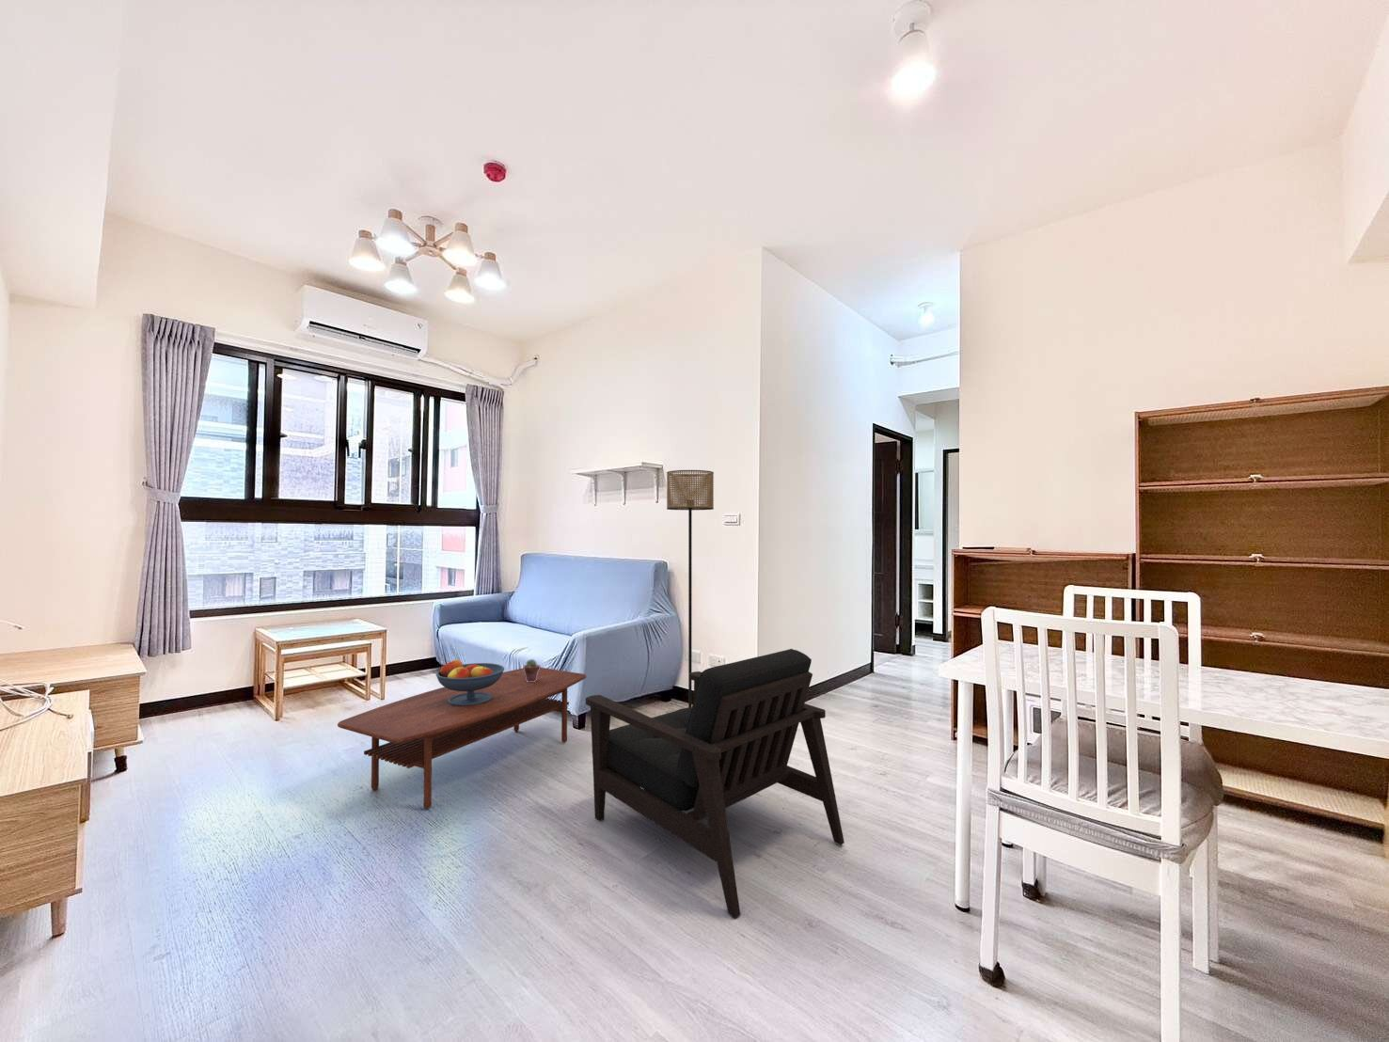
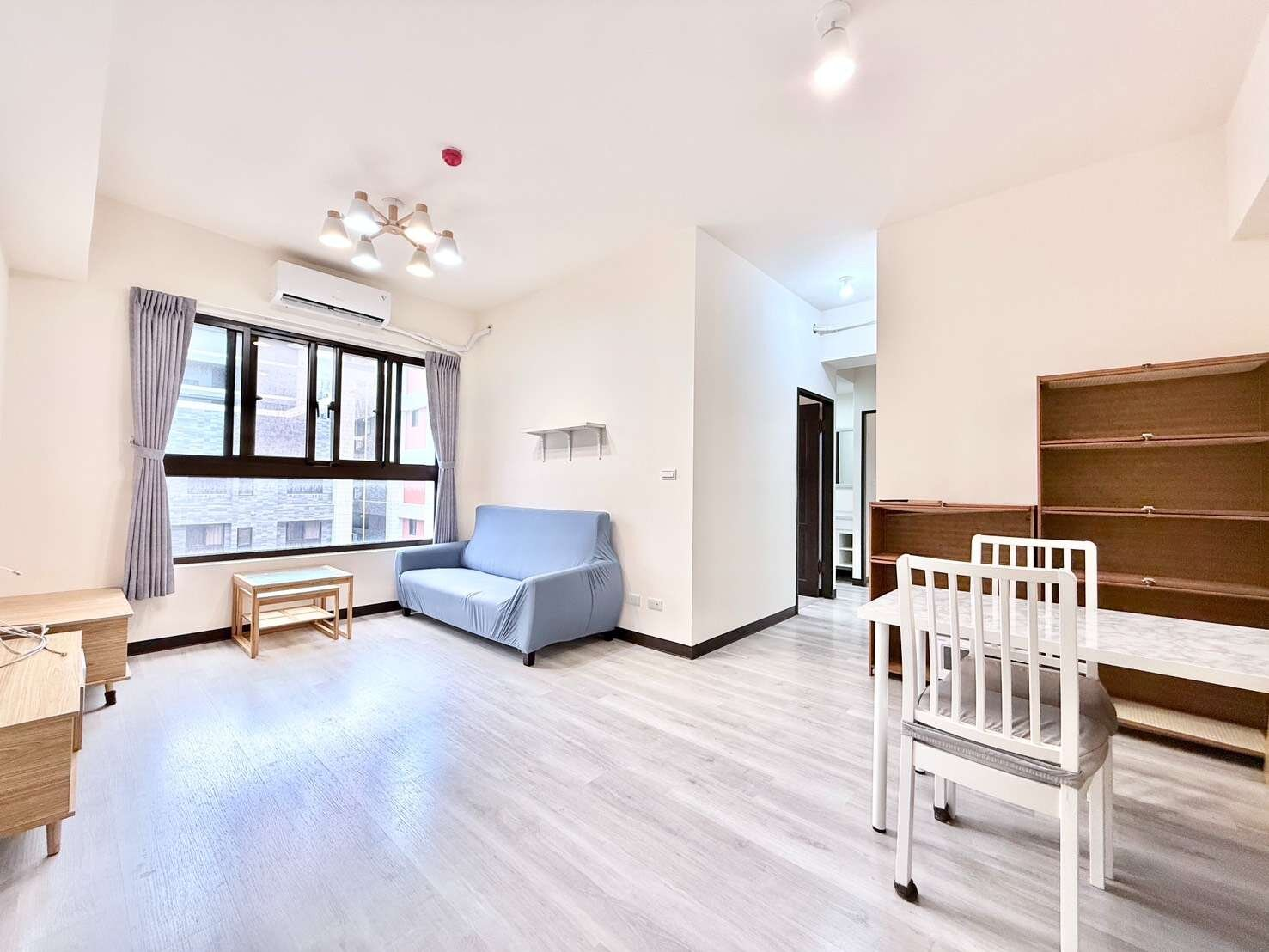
- armchair (710, 739)
- fruit bowl (471, 679)
- potted succulent (531, 669)
- floor lamp (690, 592)
- coffee table (478, 729)
